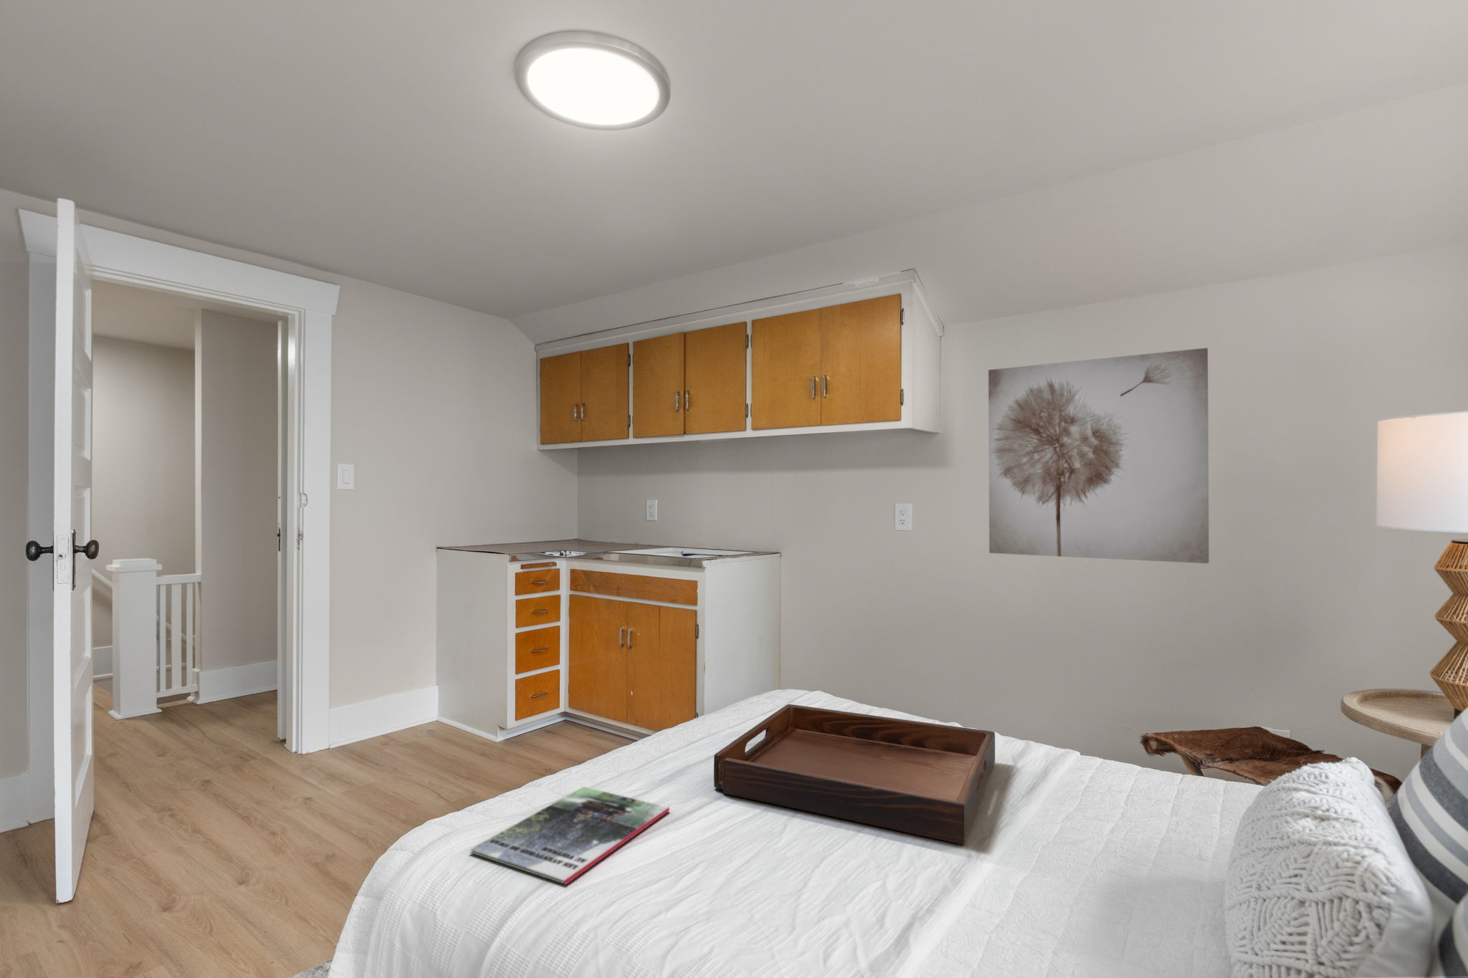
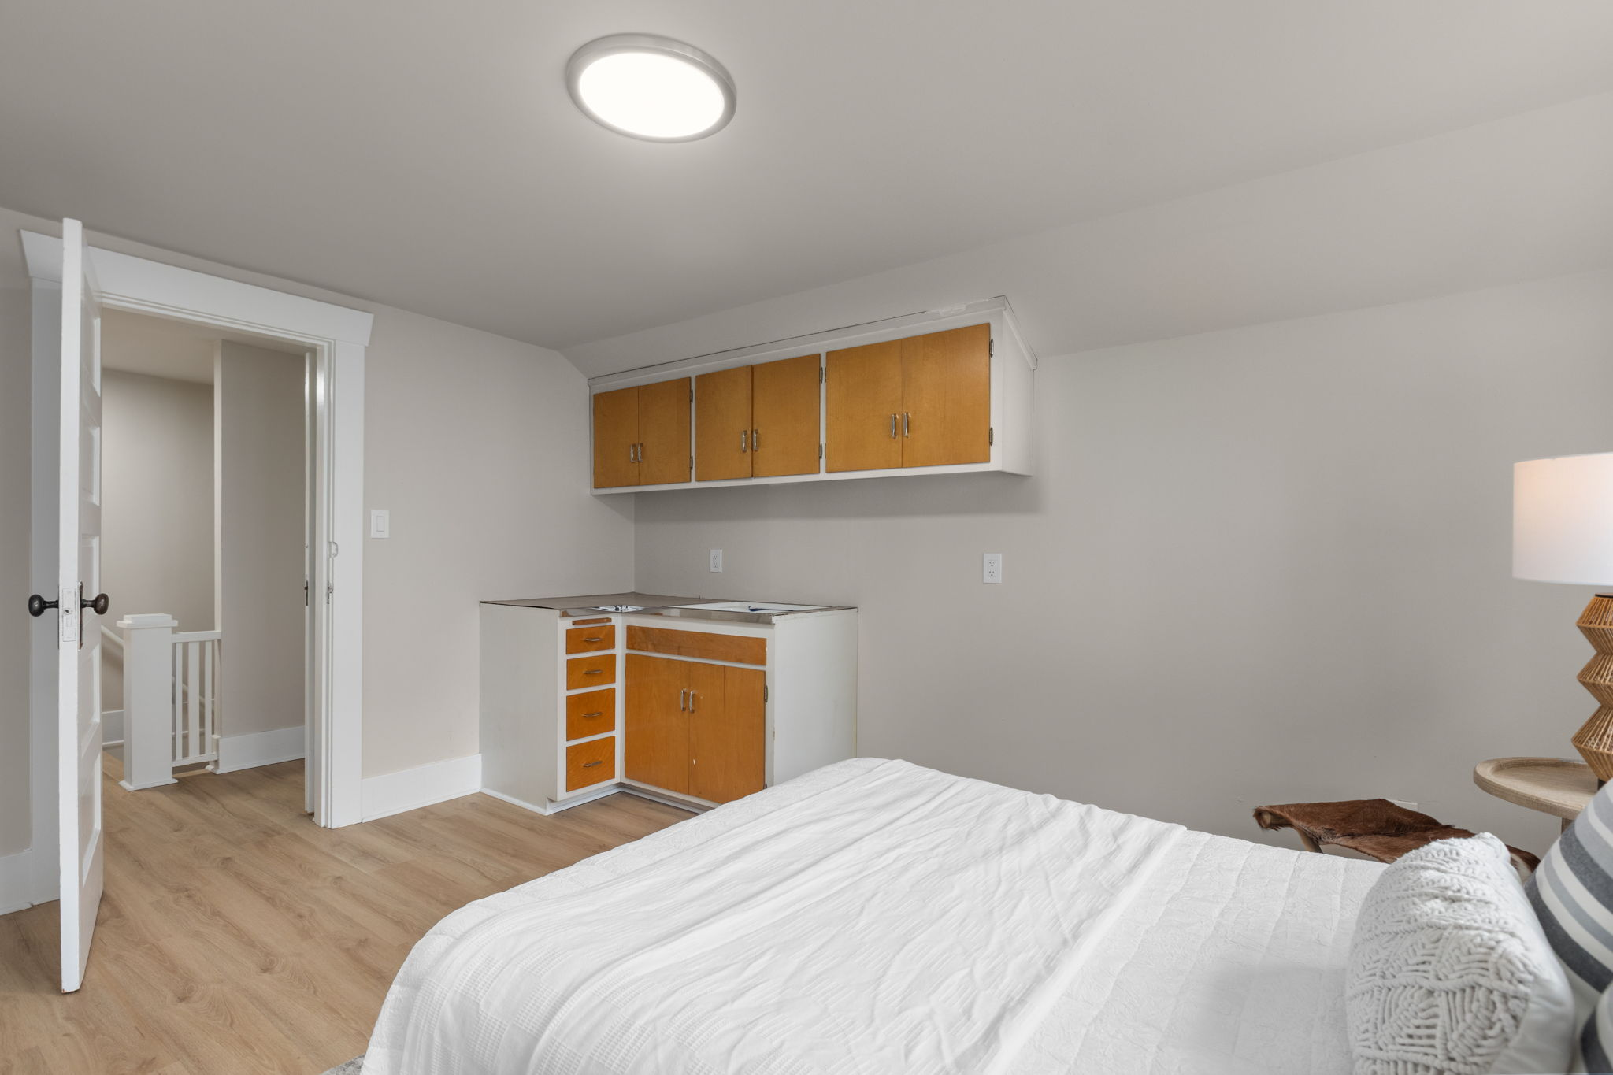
- wall art (1089, 458)
- serving tray (859, 760)
- magazine (575, 828)
